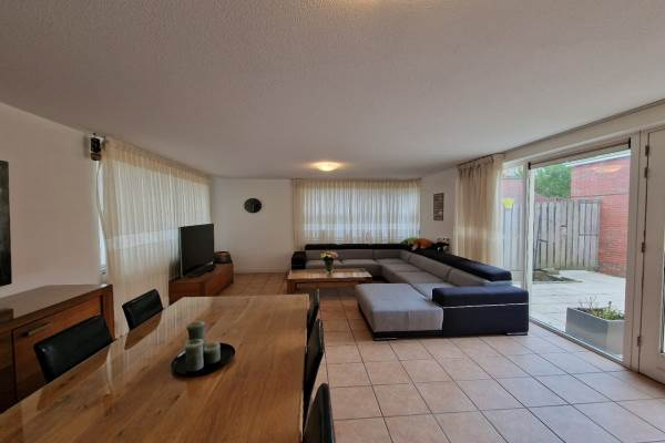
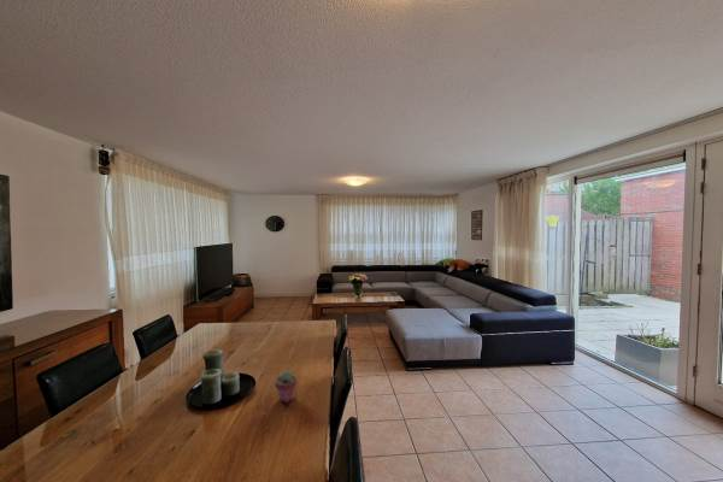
+ potted succulent (286, 384)
